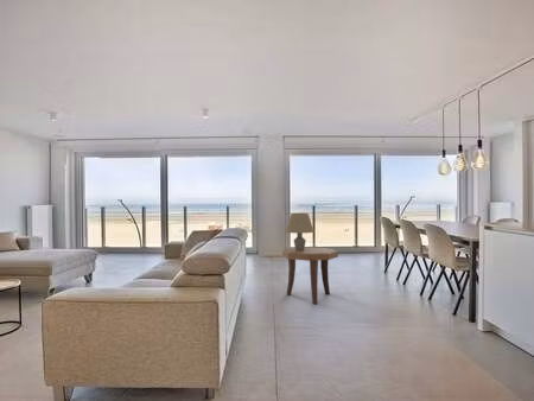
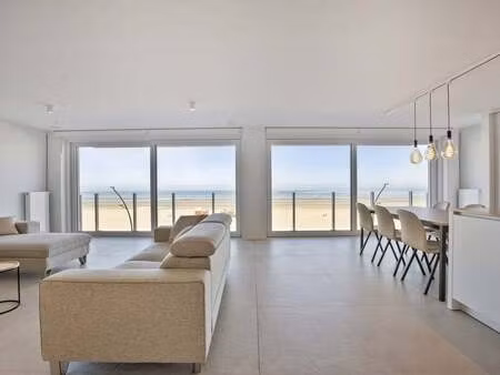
- table lamp (299, 231)
- side table (310, 273)
